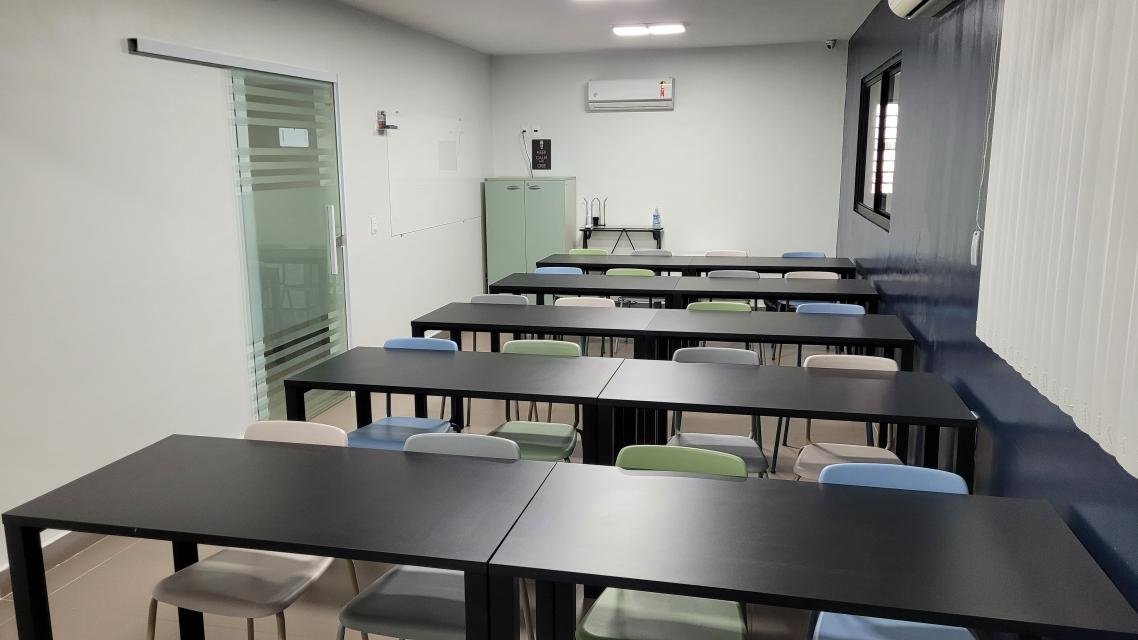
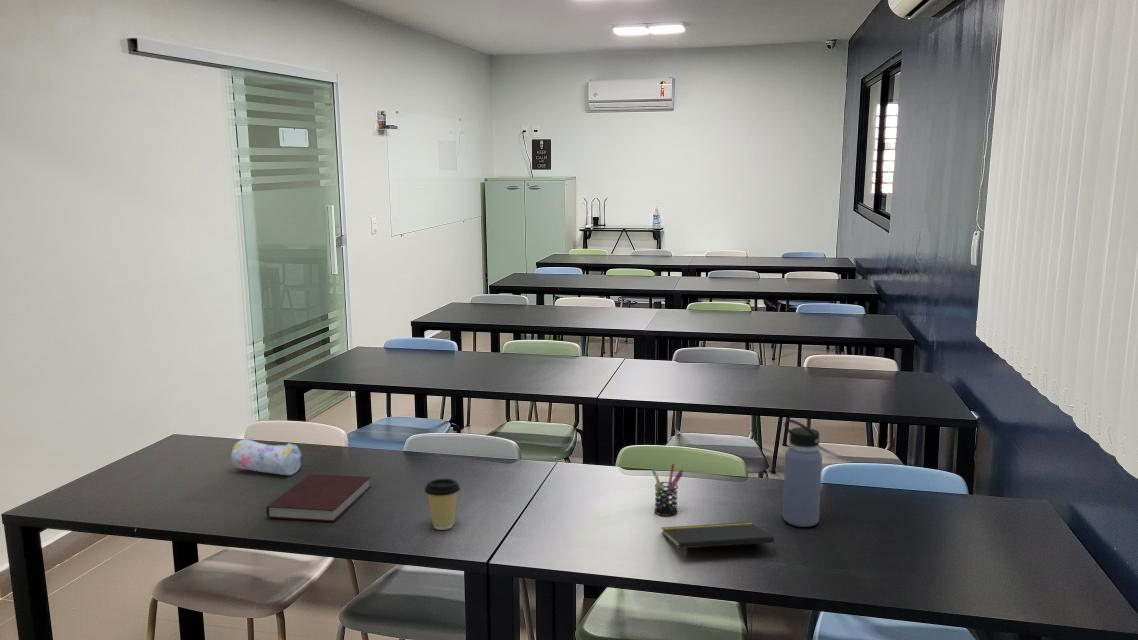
+ water bottle (801, 469)
+ coffee cup (442, 503)
+ notebook (321, 496)
+ pencil case (266, 456)
+ pen holder (664, 487)
+ notepad (715, 534)
